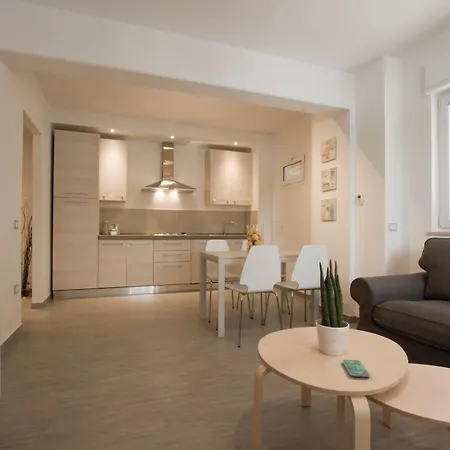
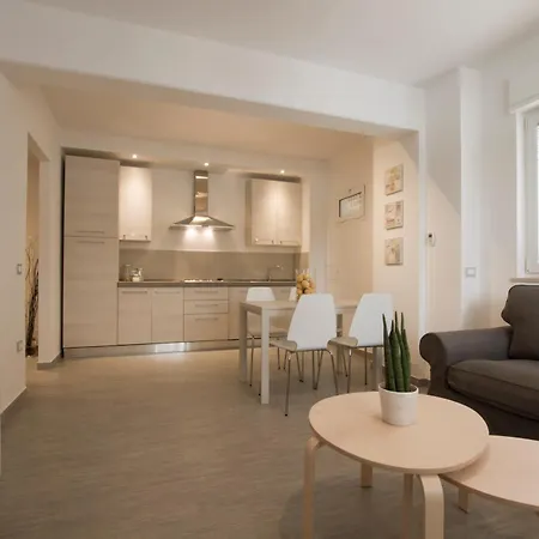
- smartphone (355, 367)
